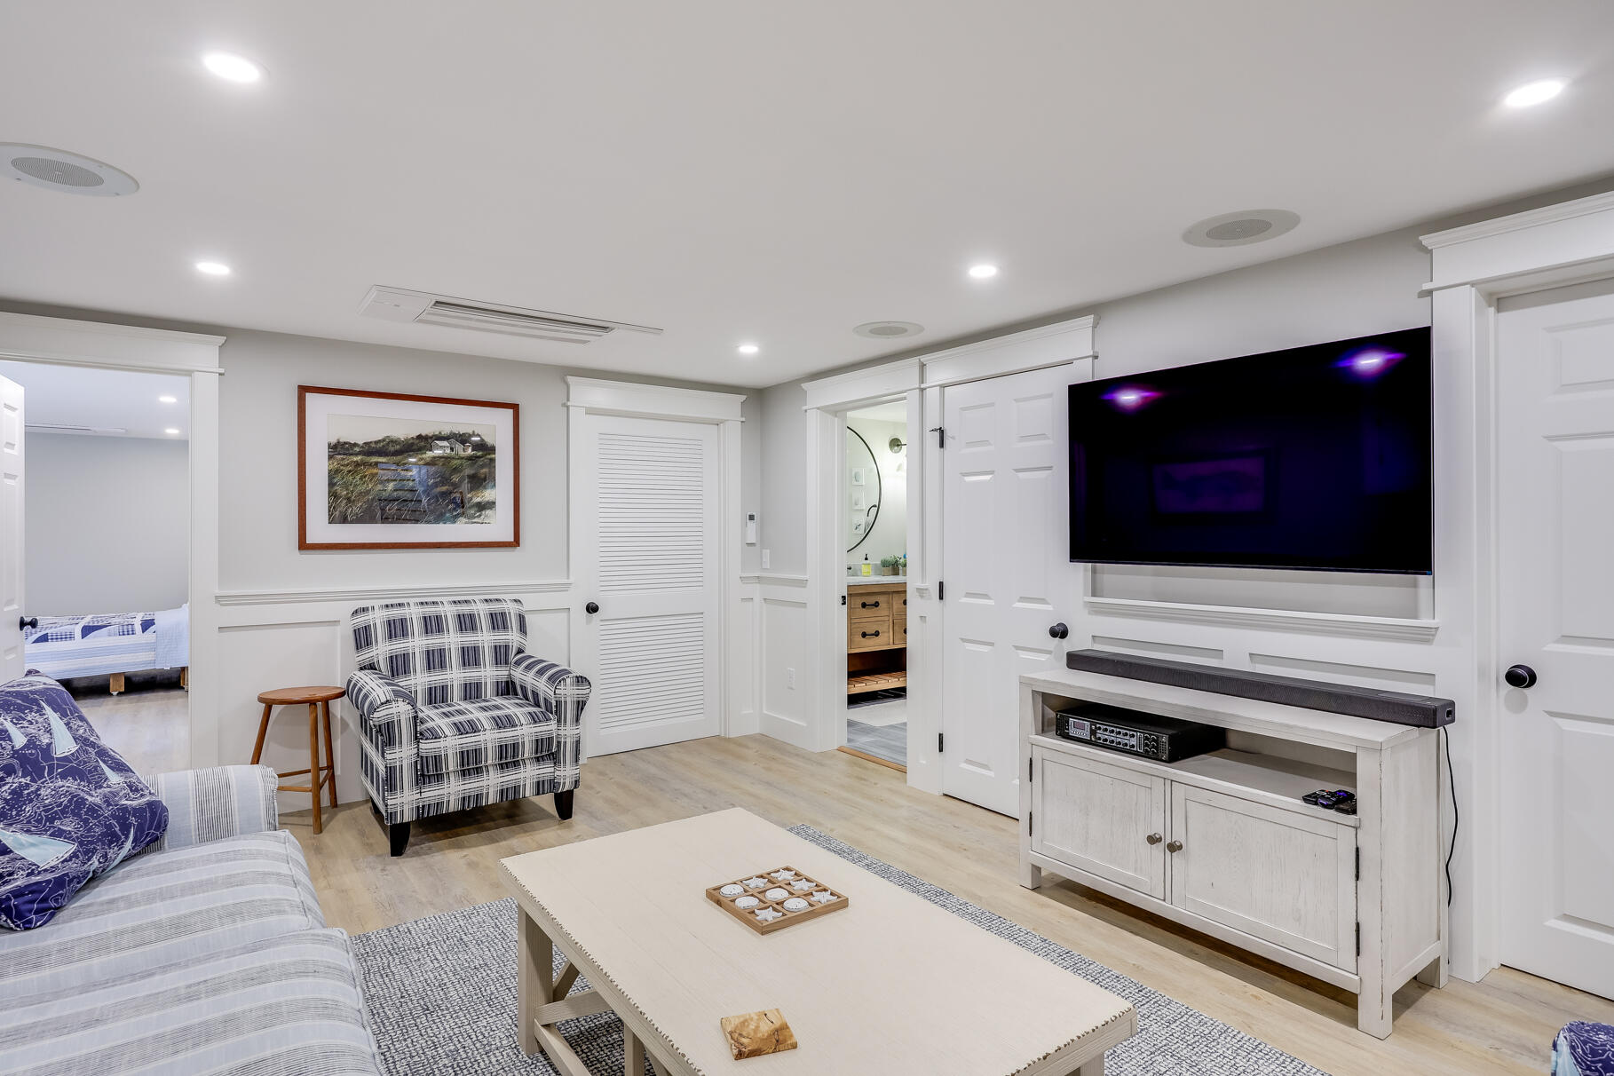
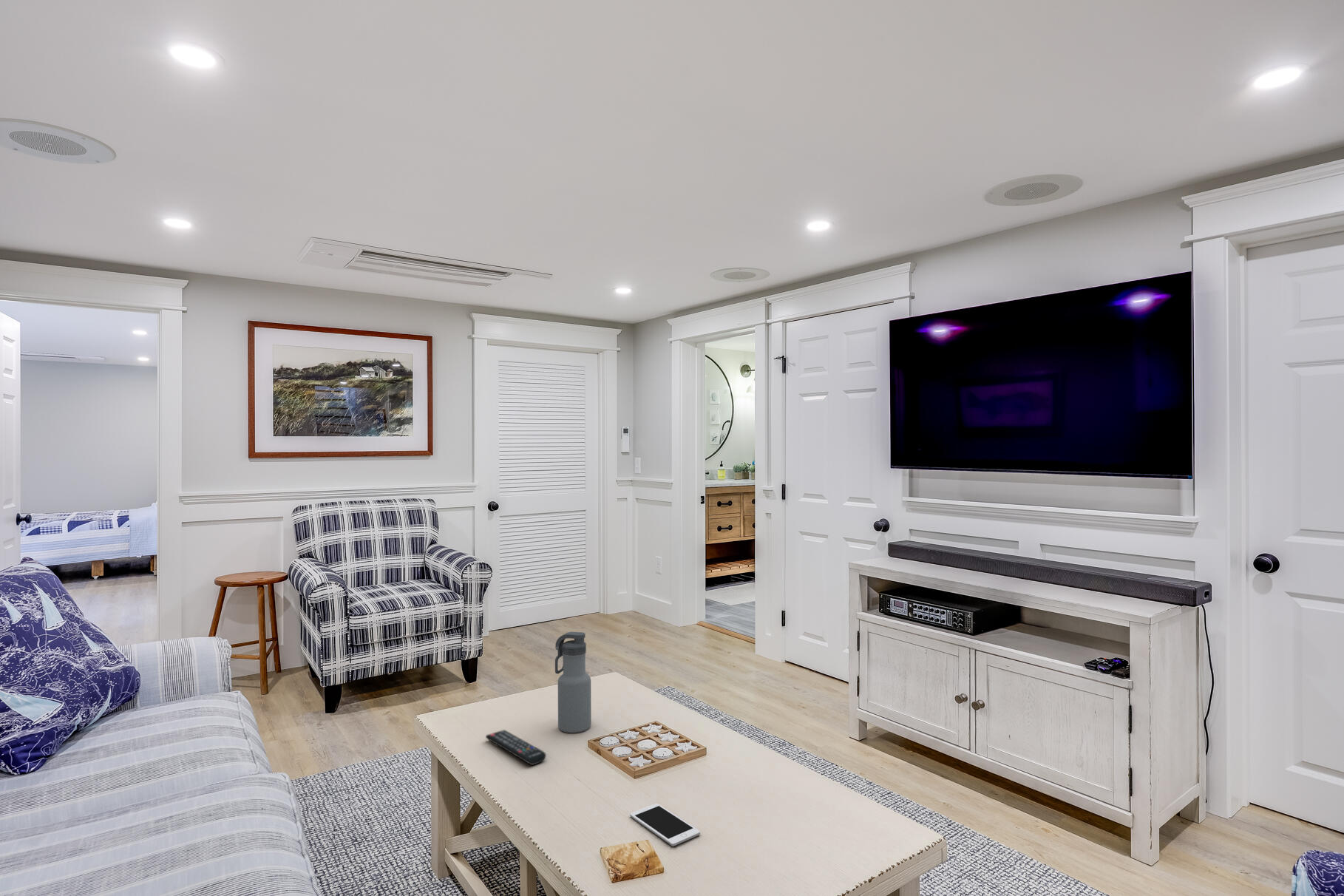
+ water bottle (574, 680)
+ remote control (515, 746)
+ cell phone (664, 824)
